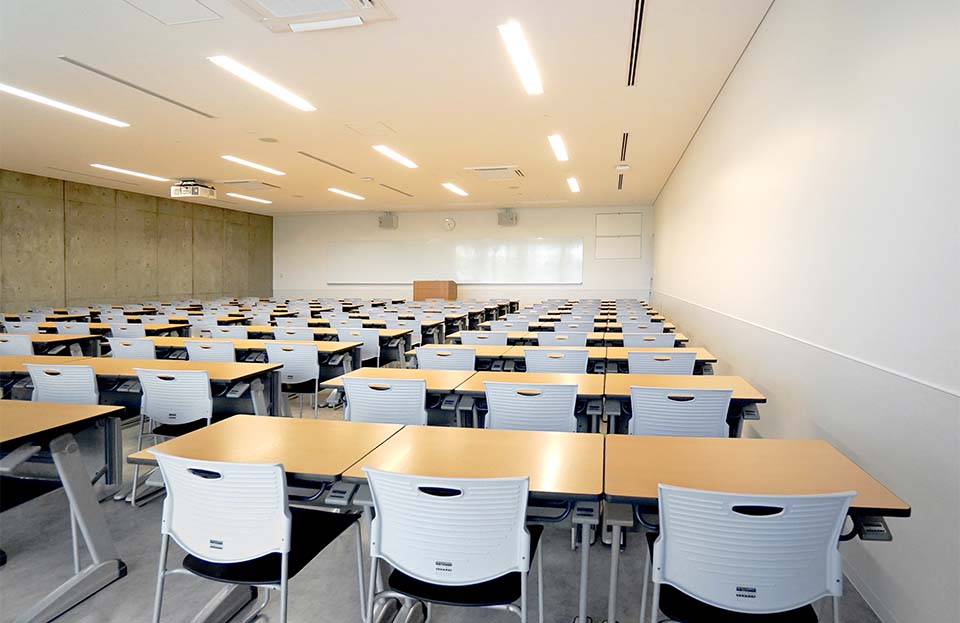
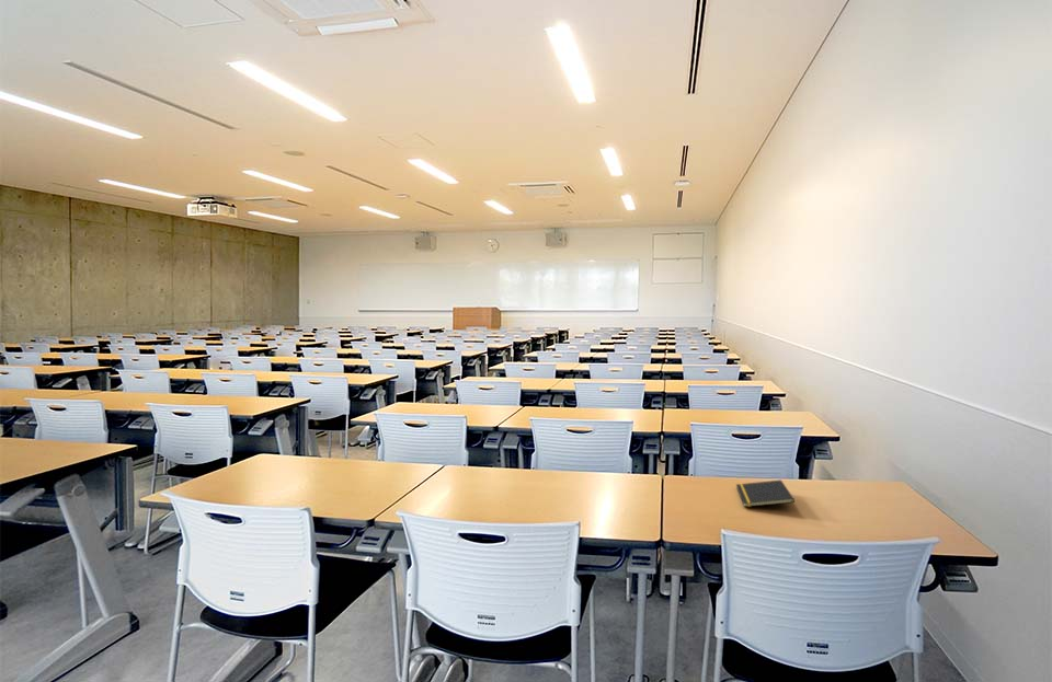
+ notepad (763, 493)
